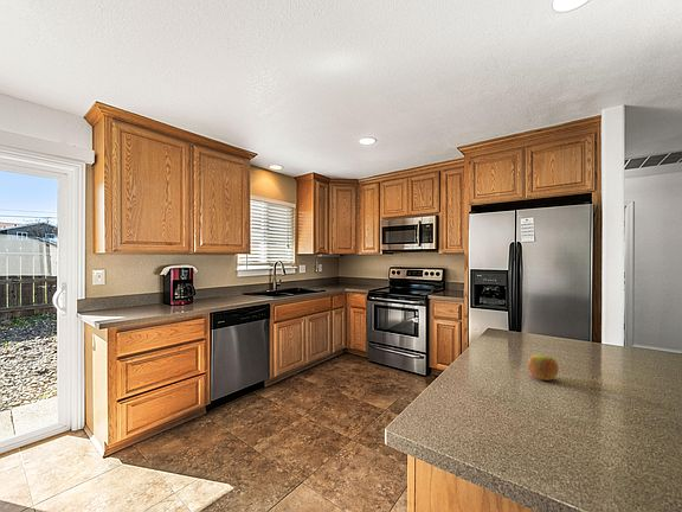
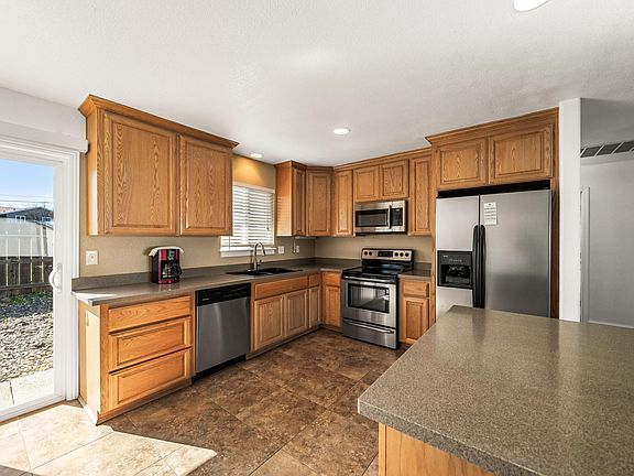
- apple (542, 366)
